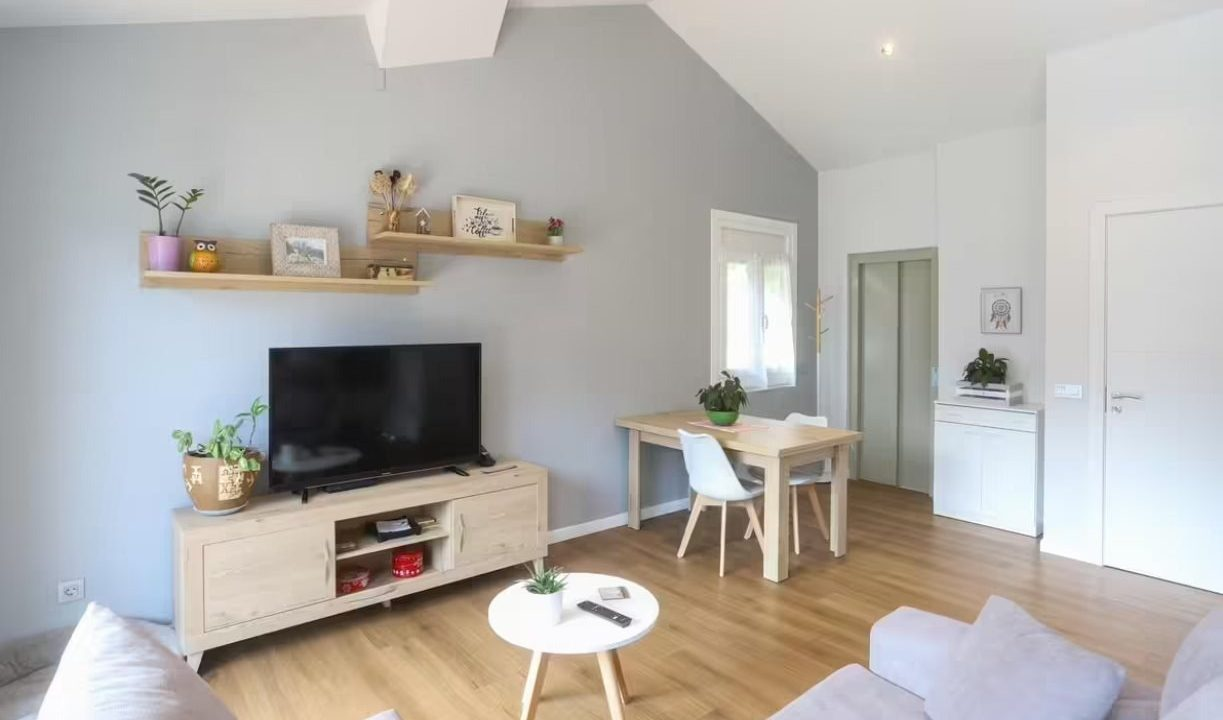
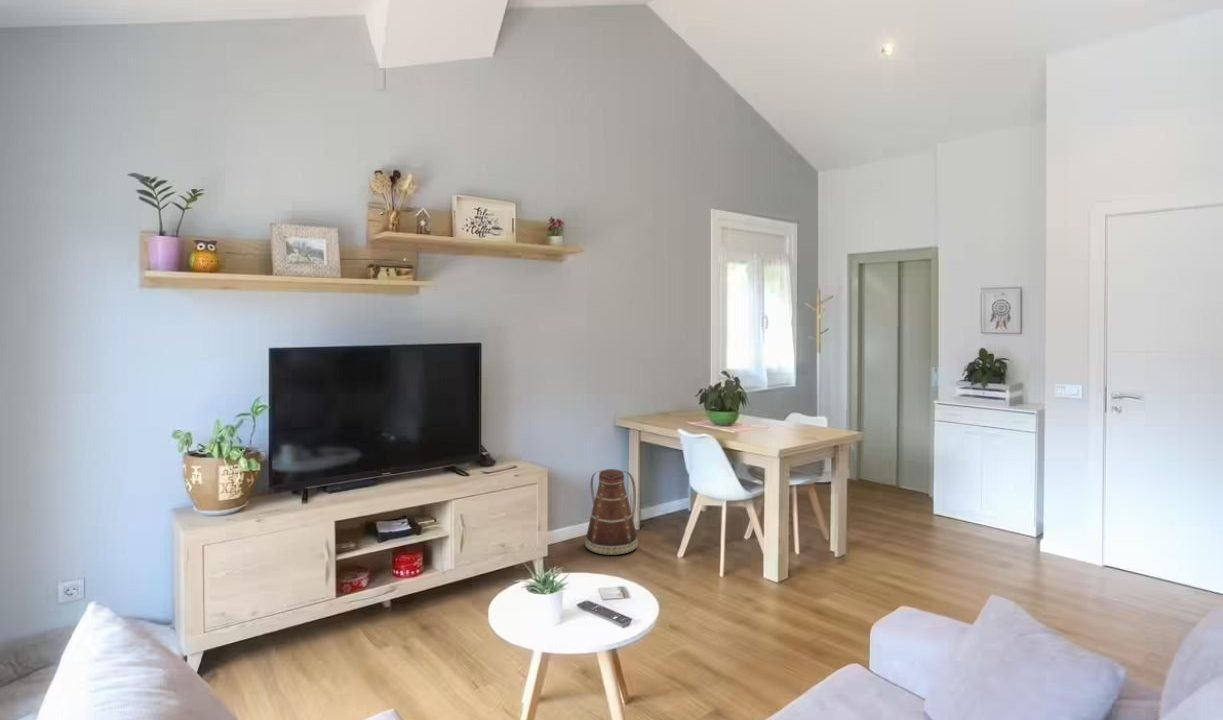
+ basket (612, 504)
